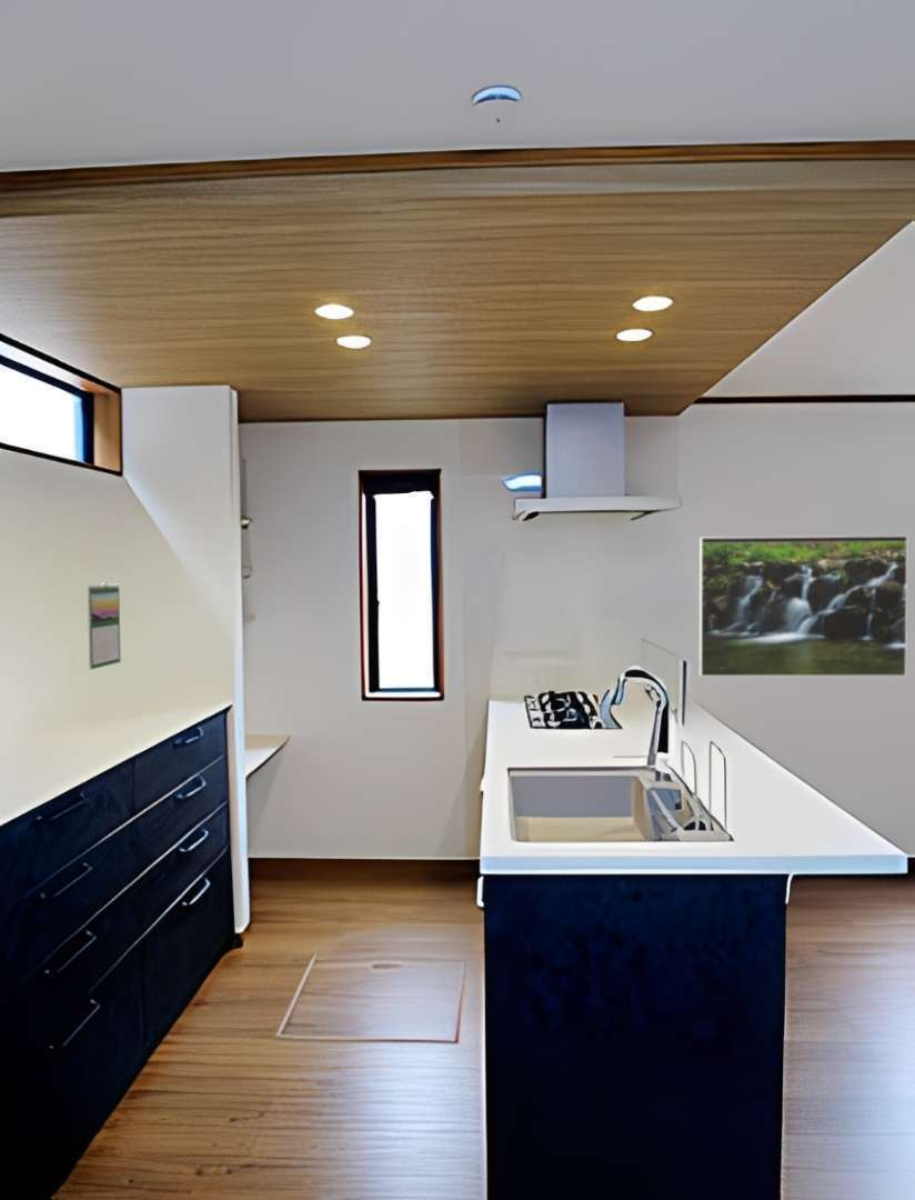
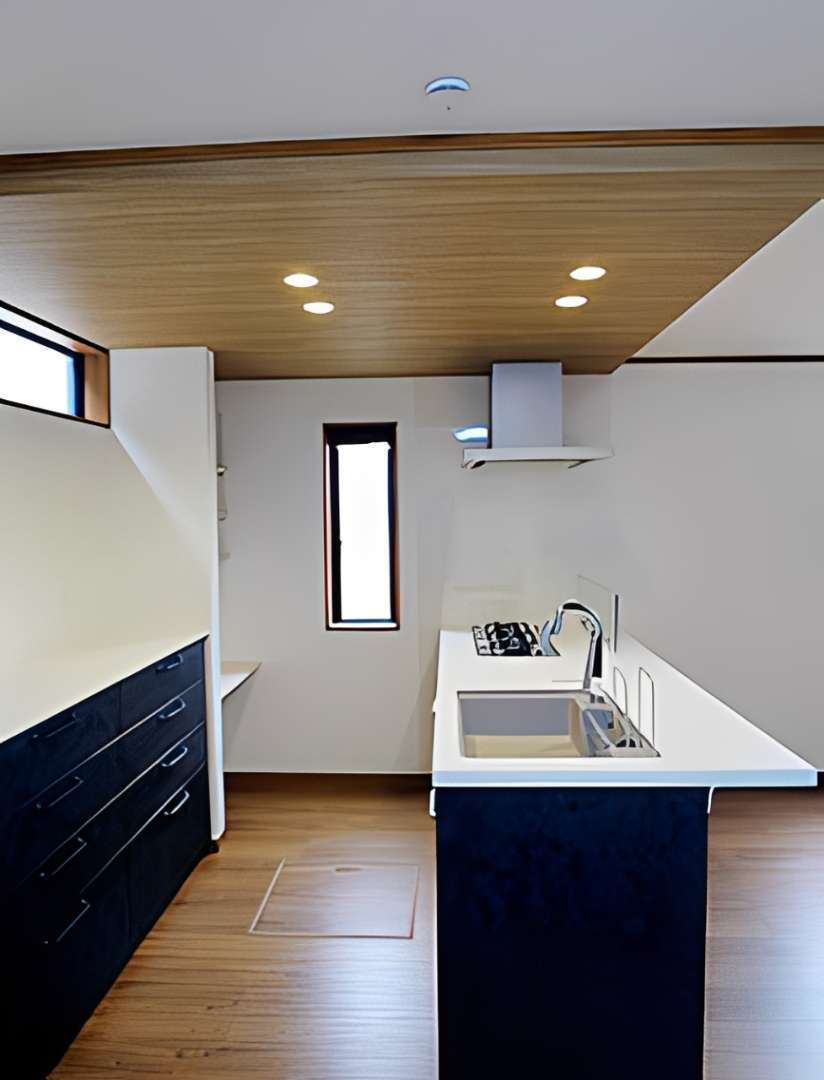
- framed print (802, 606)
- calendar (104, 623)
